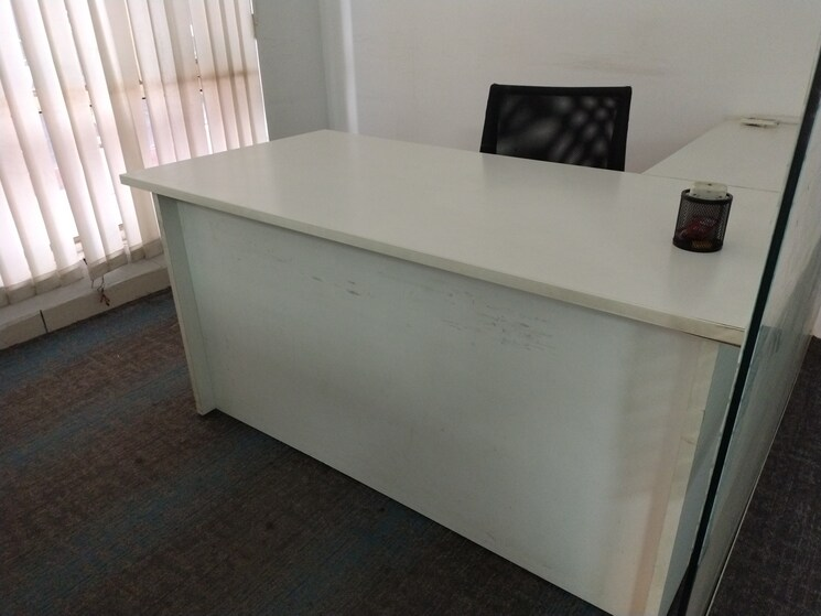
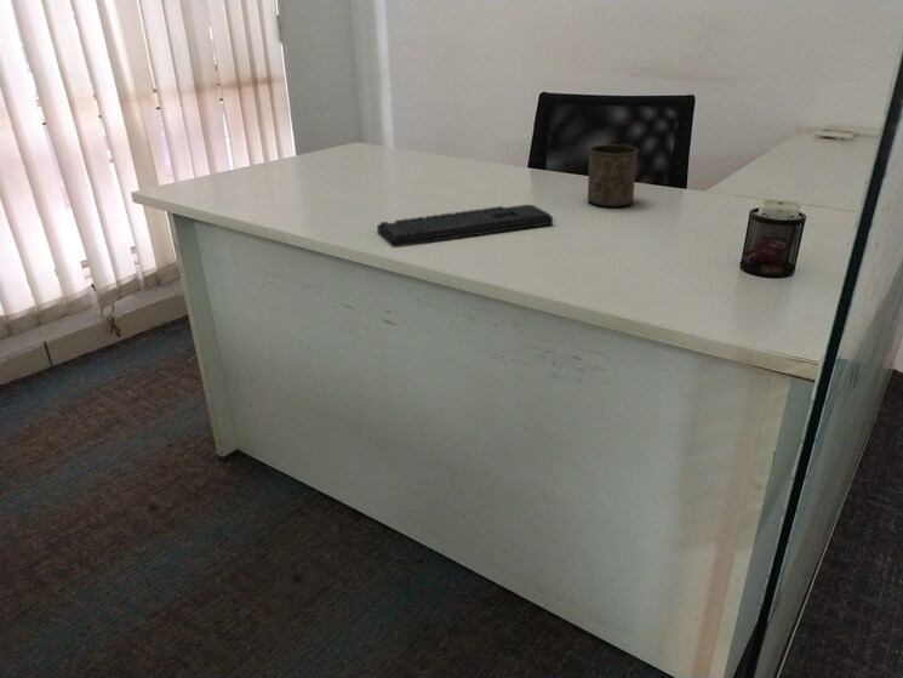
+ keyboard (465, 222)
+ cup (611, 175)
